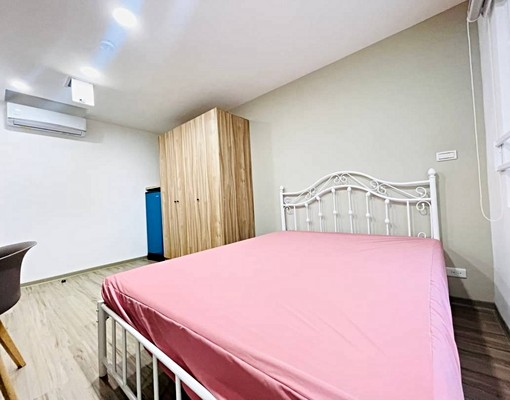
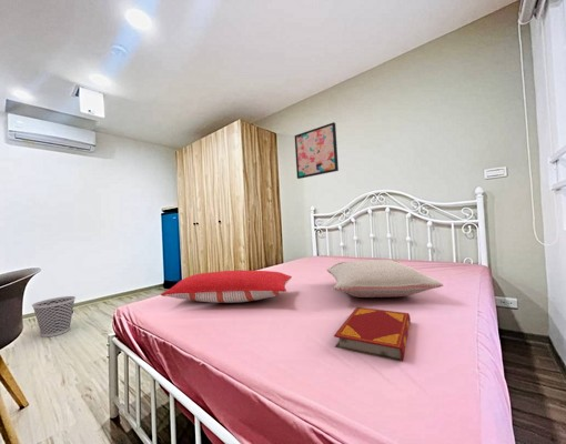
+ wastebasket (54, 316)
+ pillow (373, 276)
+ pillow (231, 285)
+ wall art (315, 152)
+ hardback book (375, 329)
